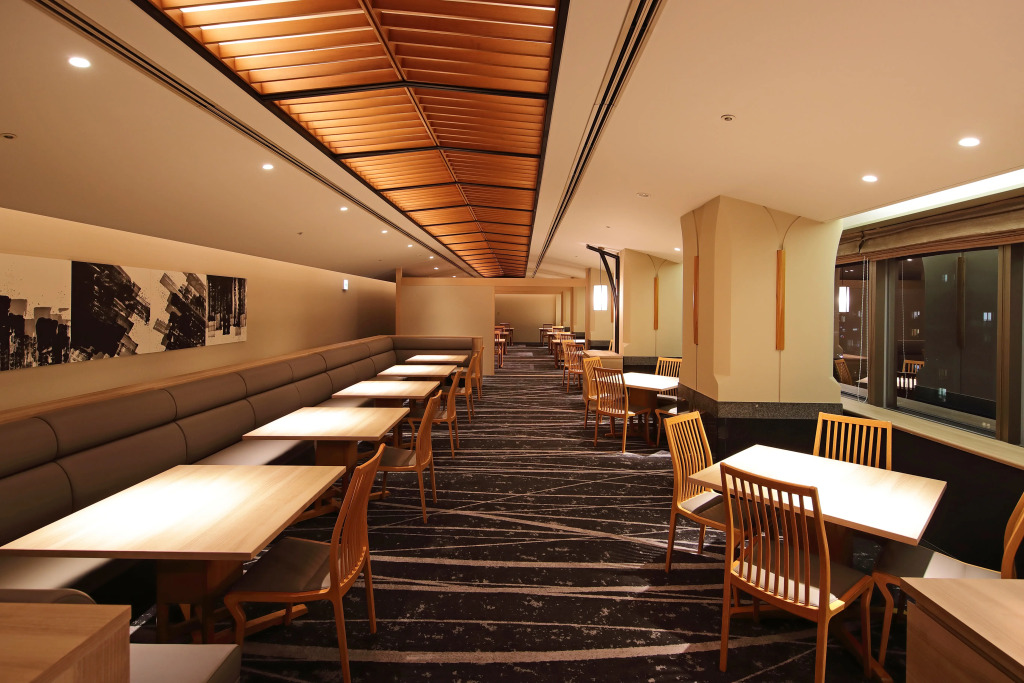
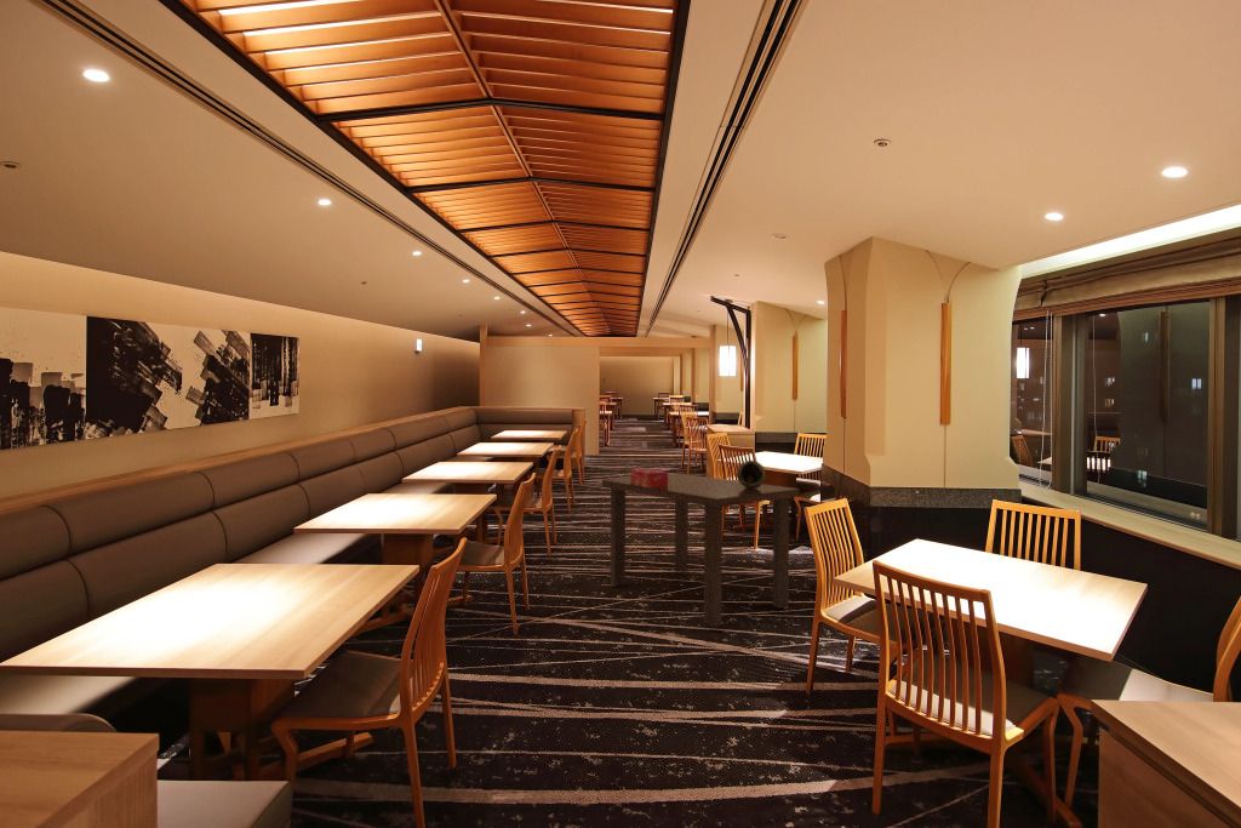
+ tissue box (648, 476)
+ dining table (687, 539)
+ decorative bowl (751, 473)
